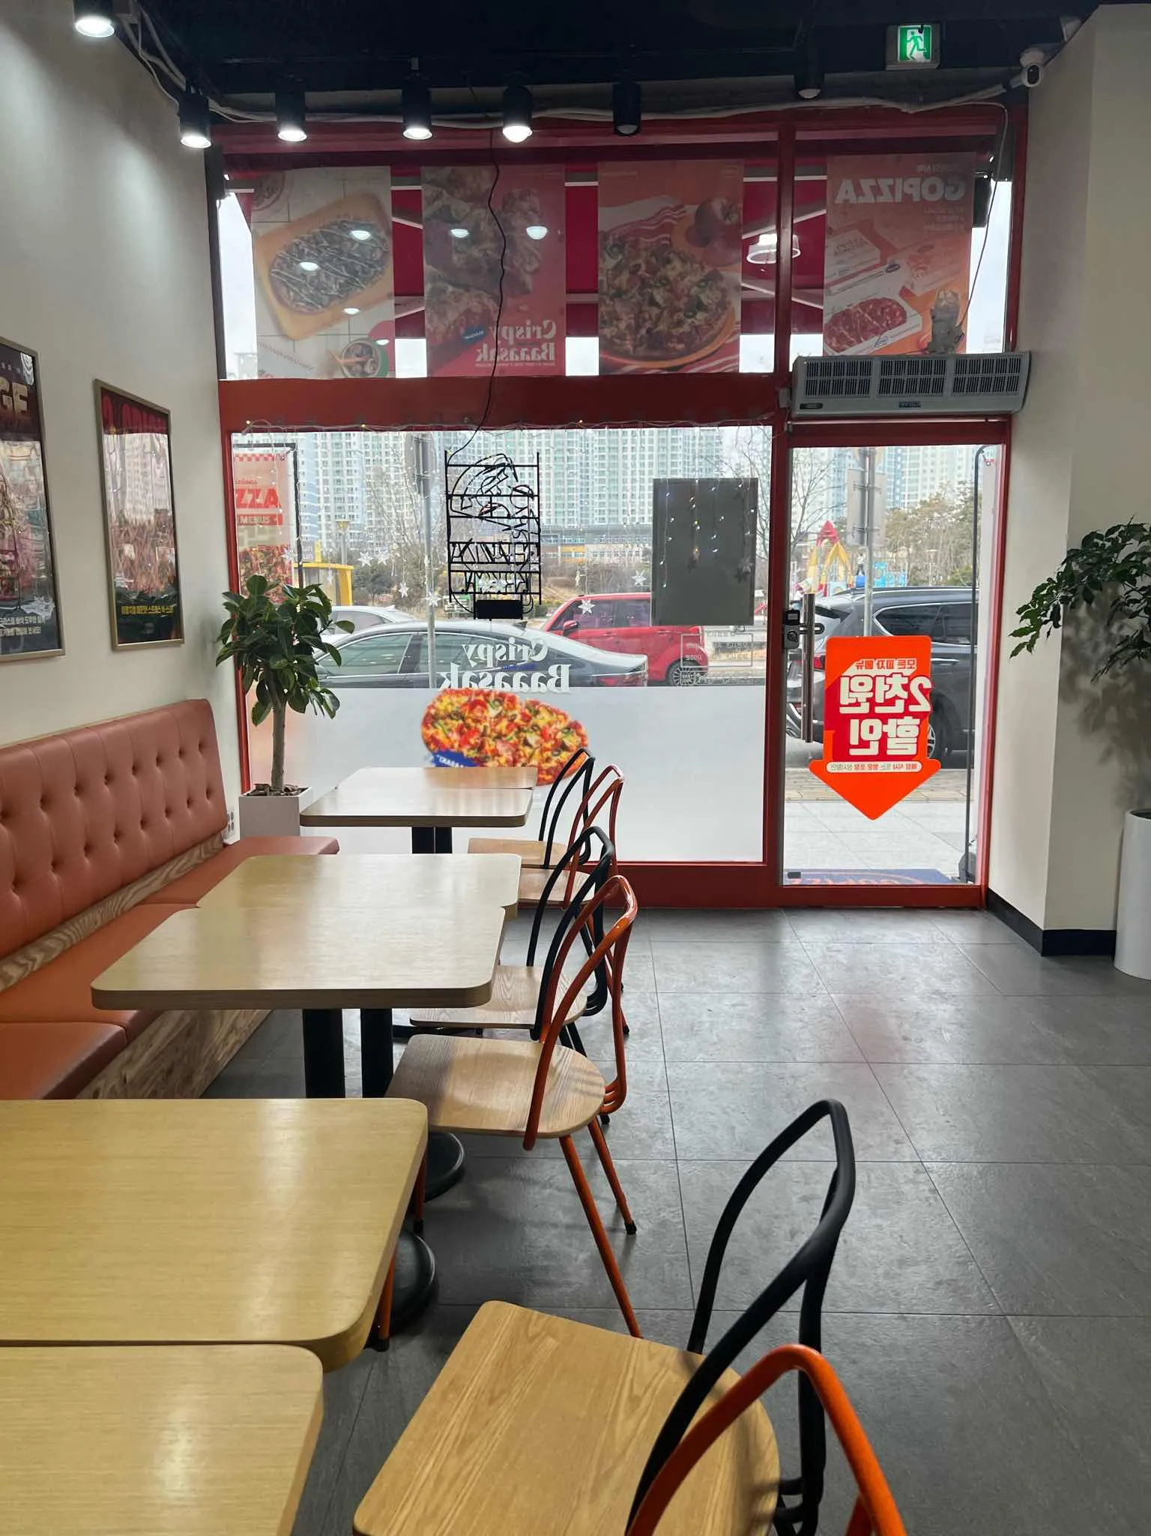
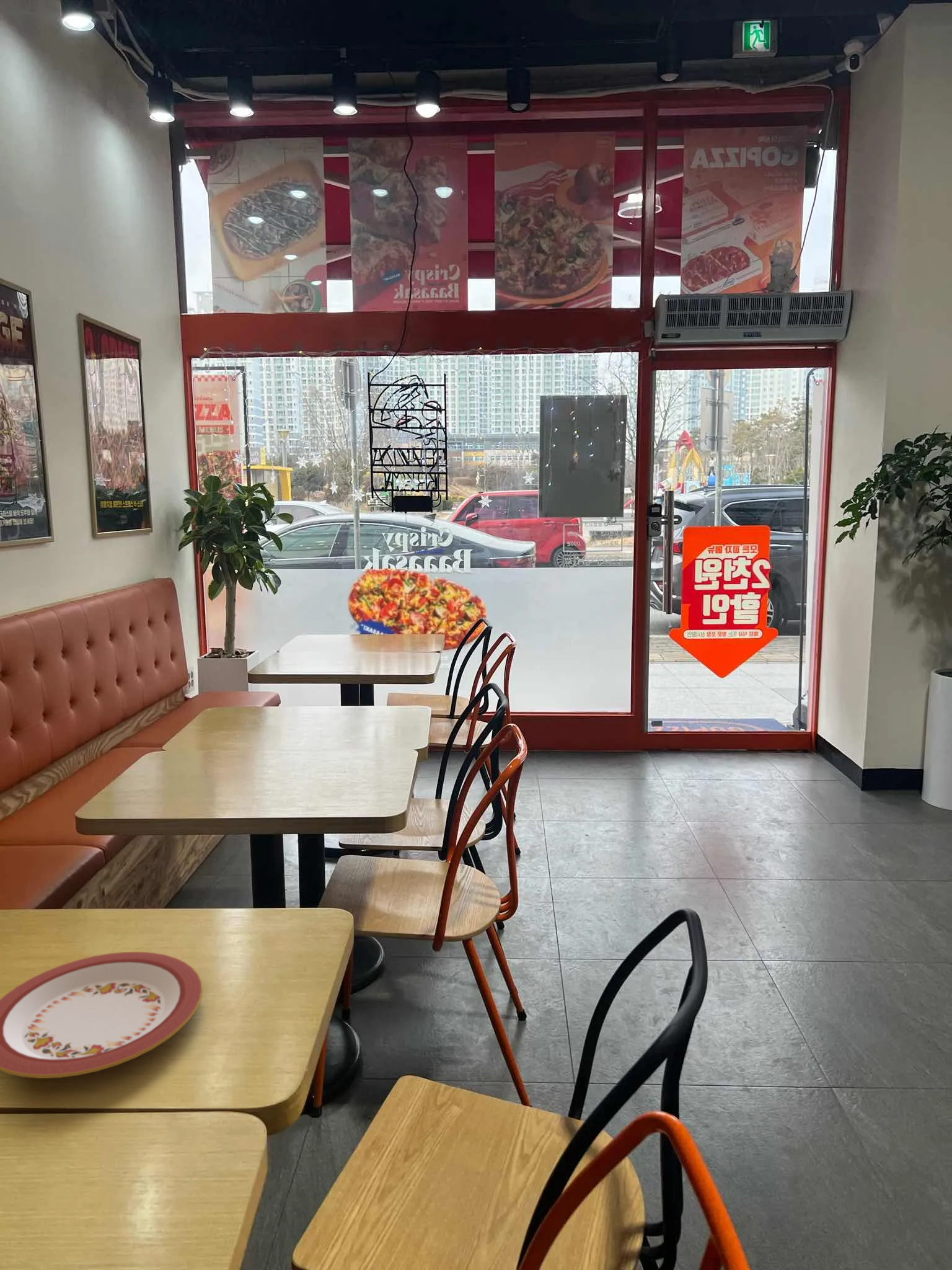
+ plate (95, 1014)
